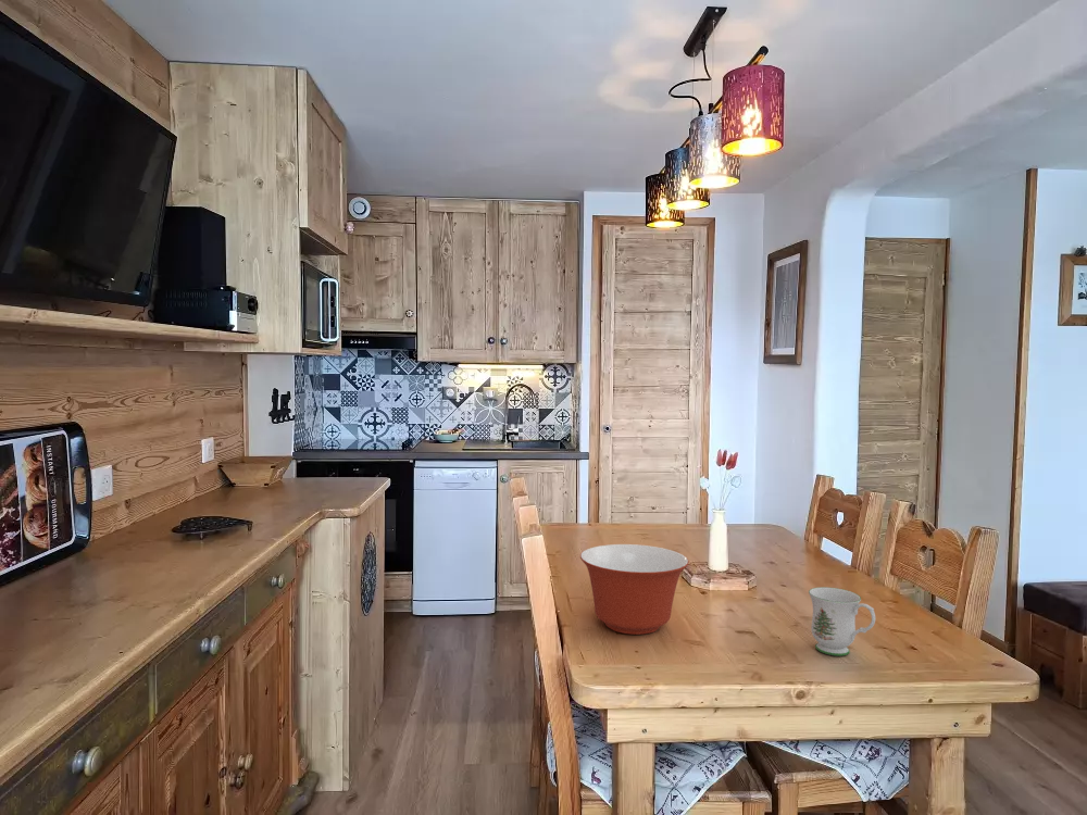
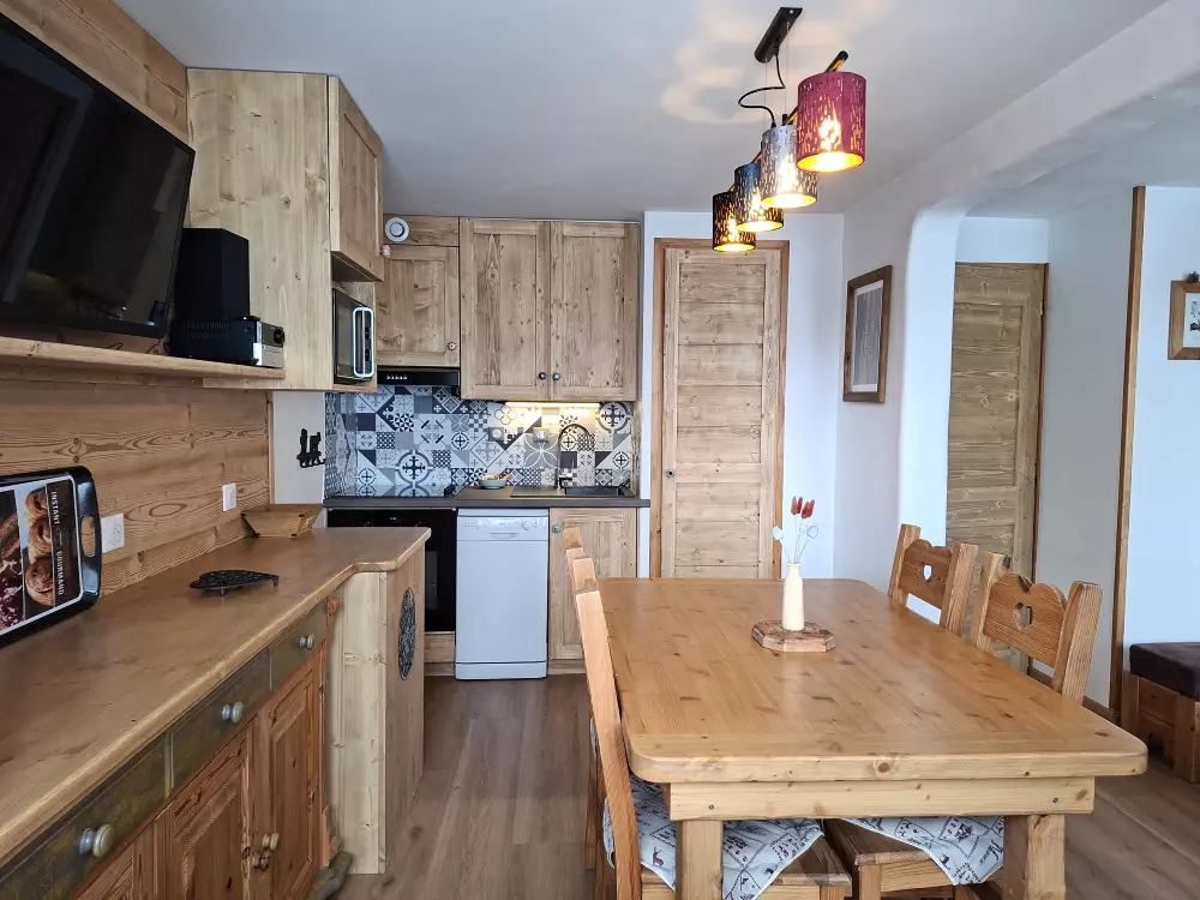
- mixing bowl (633, 590)
- mug (841, 625)
